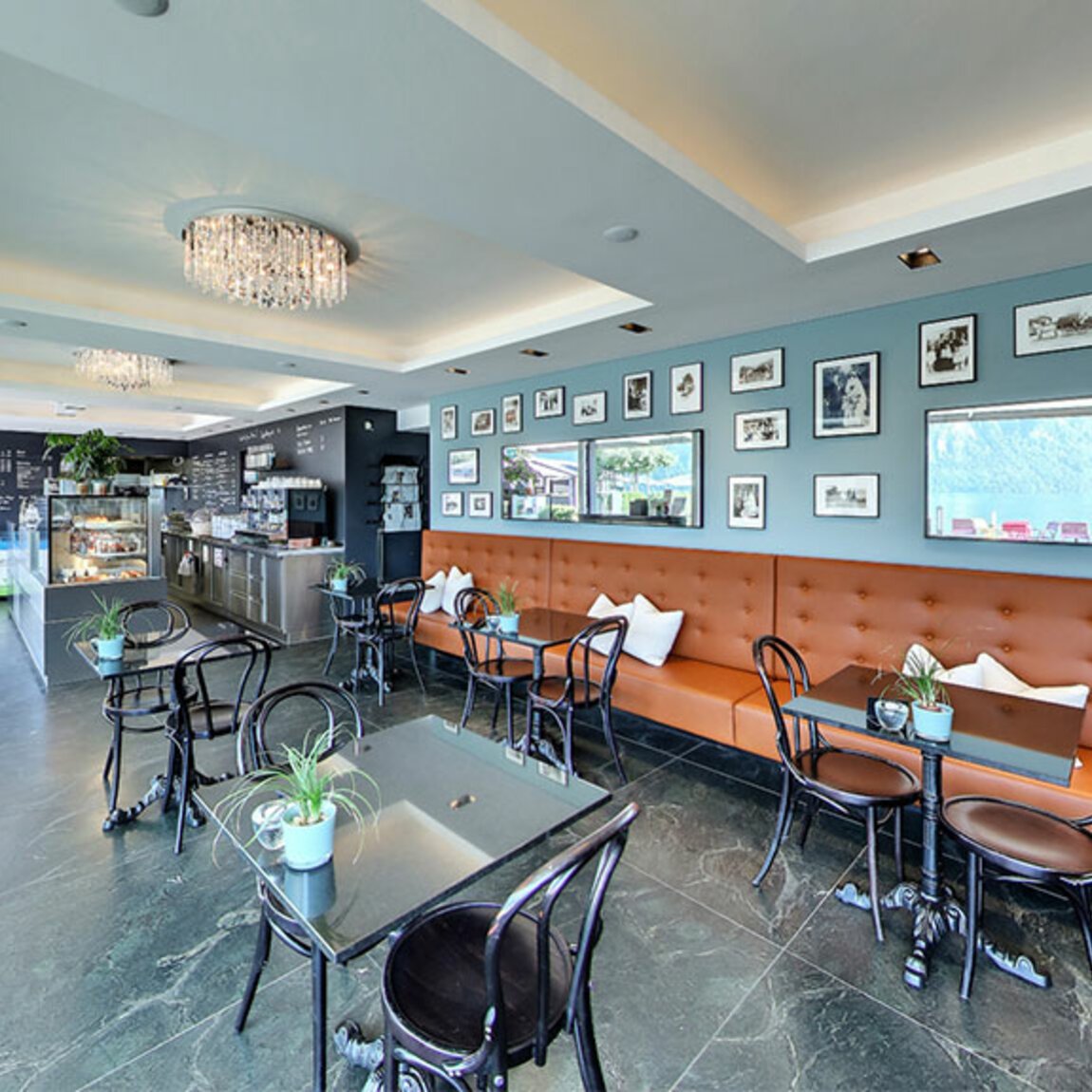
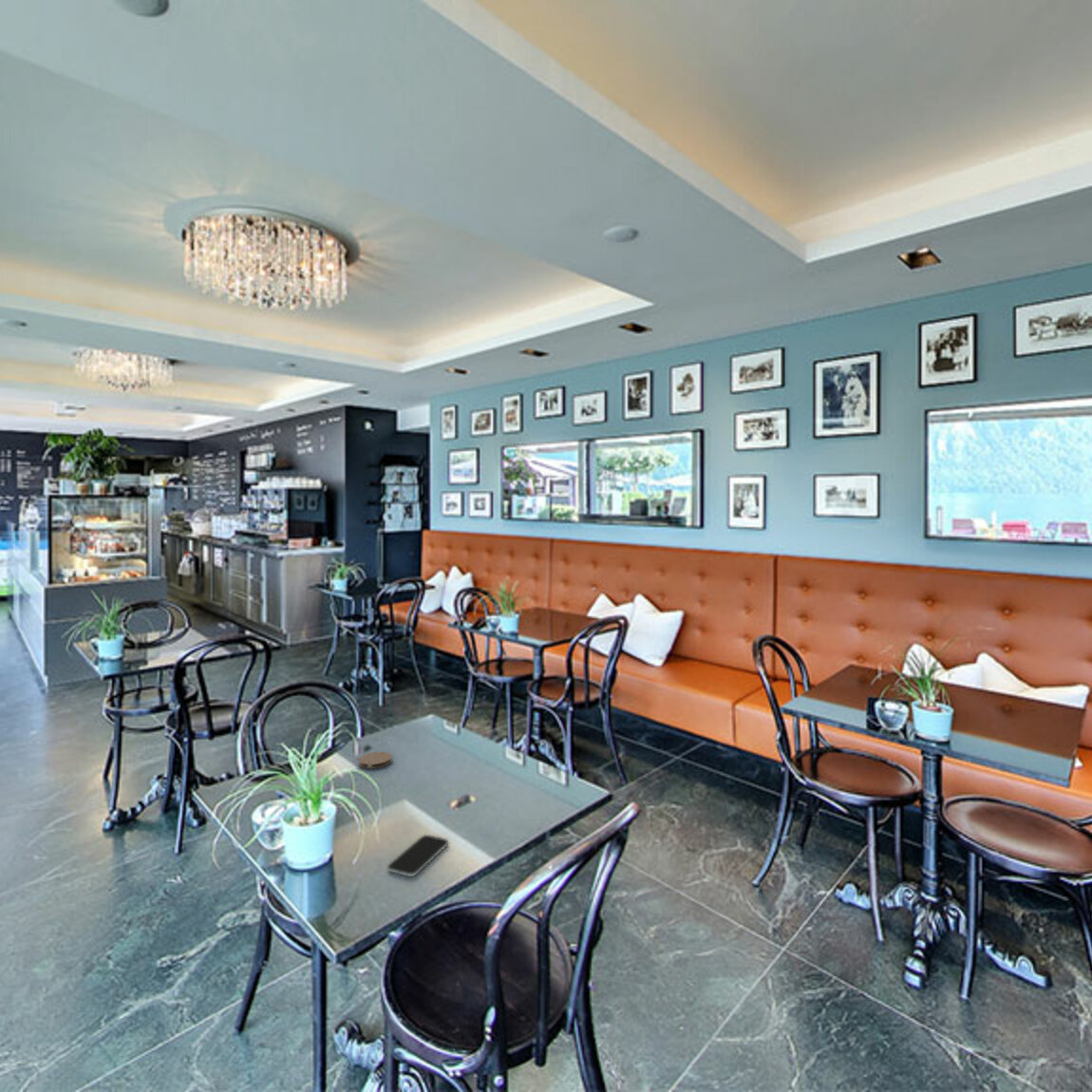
+ smartphone (419, 854)
+ coaster (375, 760)
